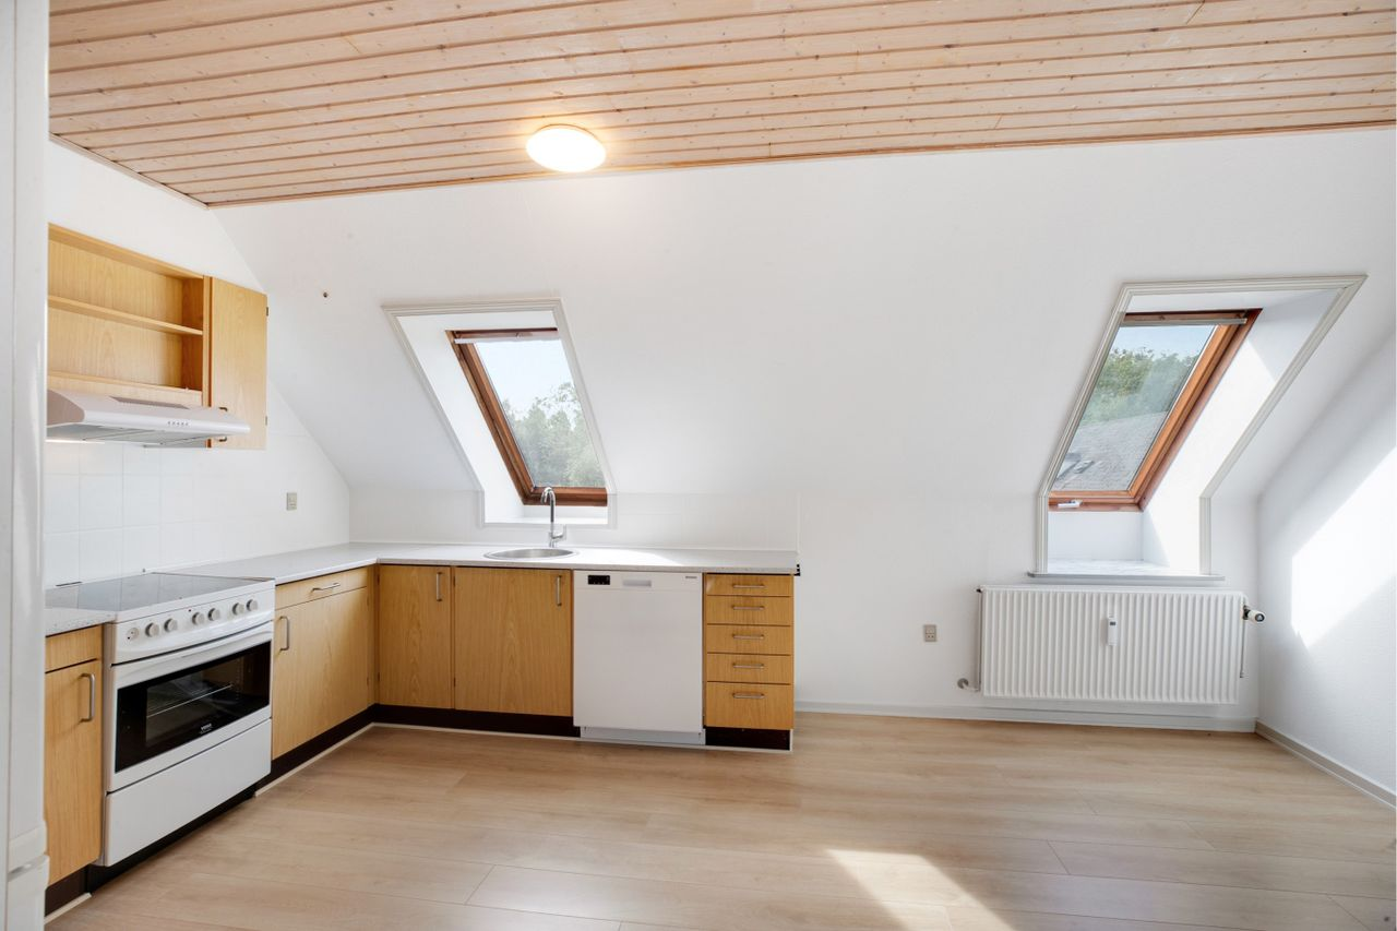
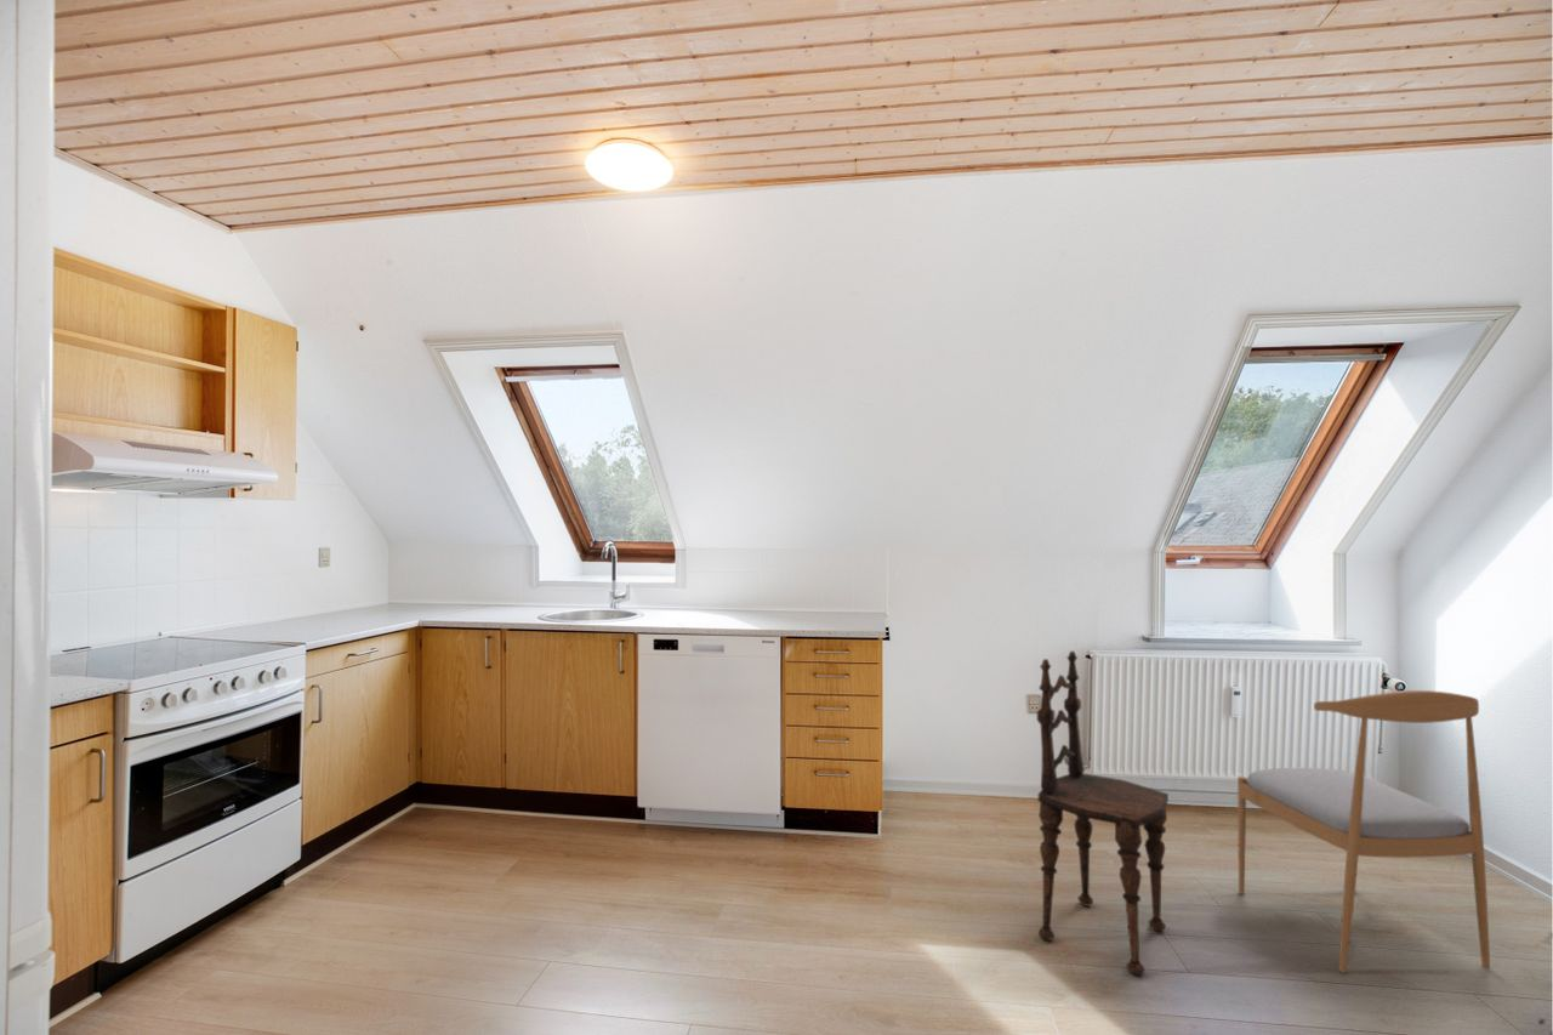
+ dining chair (1103, 797)
+ dining chair (1349, 798)
